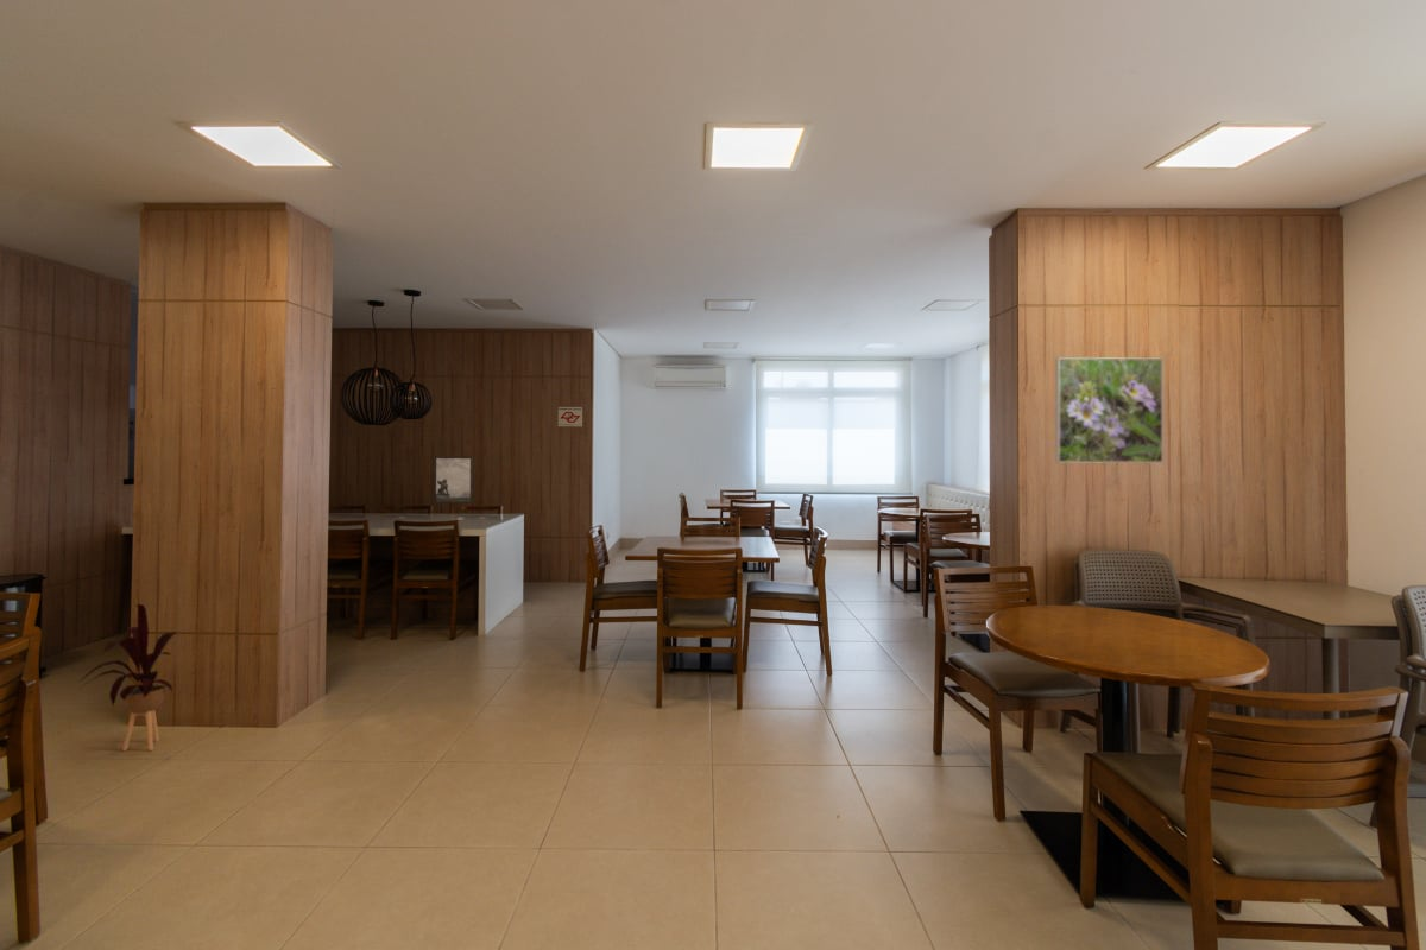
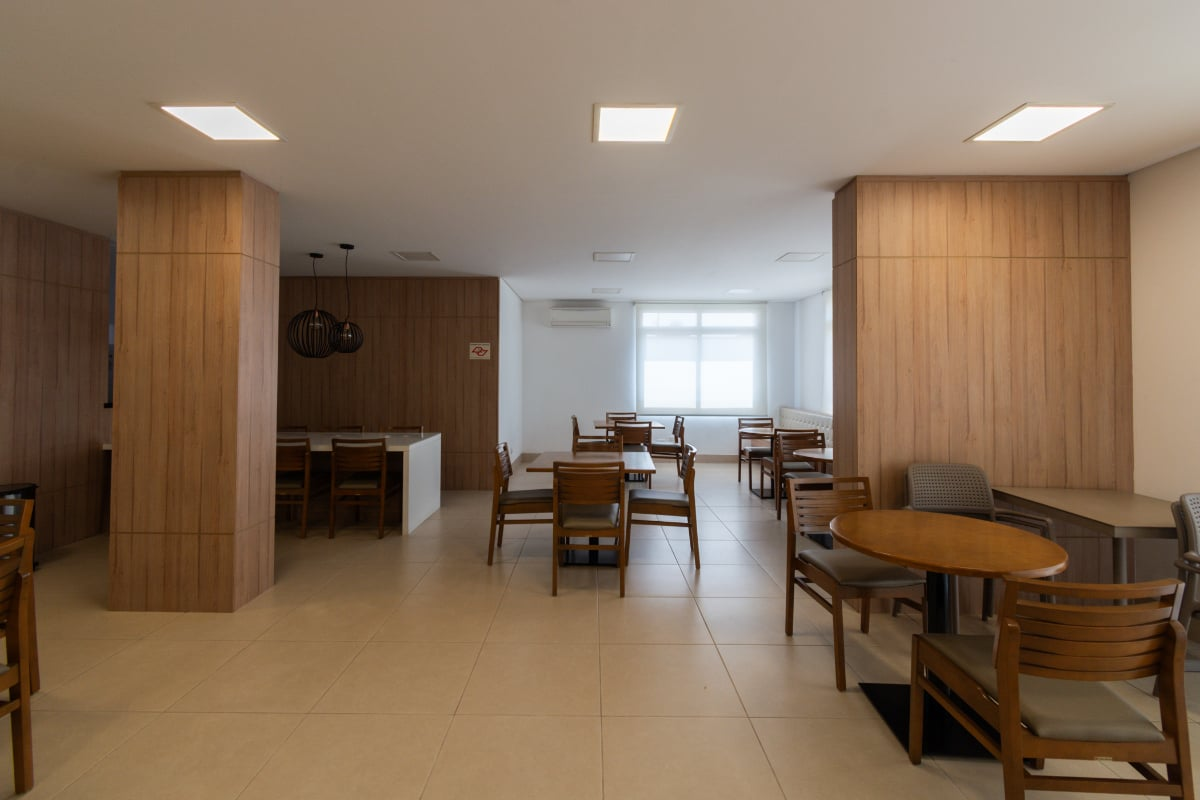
- house plant (133, 674)
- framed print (1109, 410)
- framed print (453, 480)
